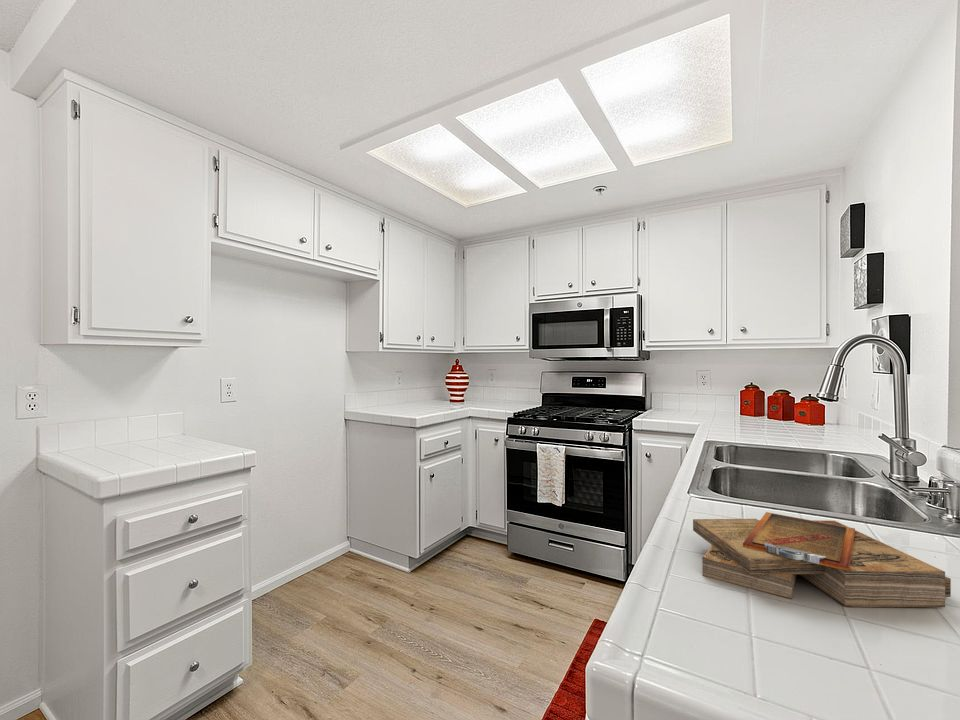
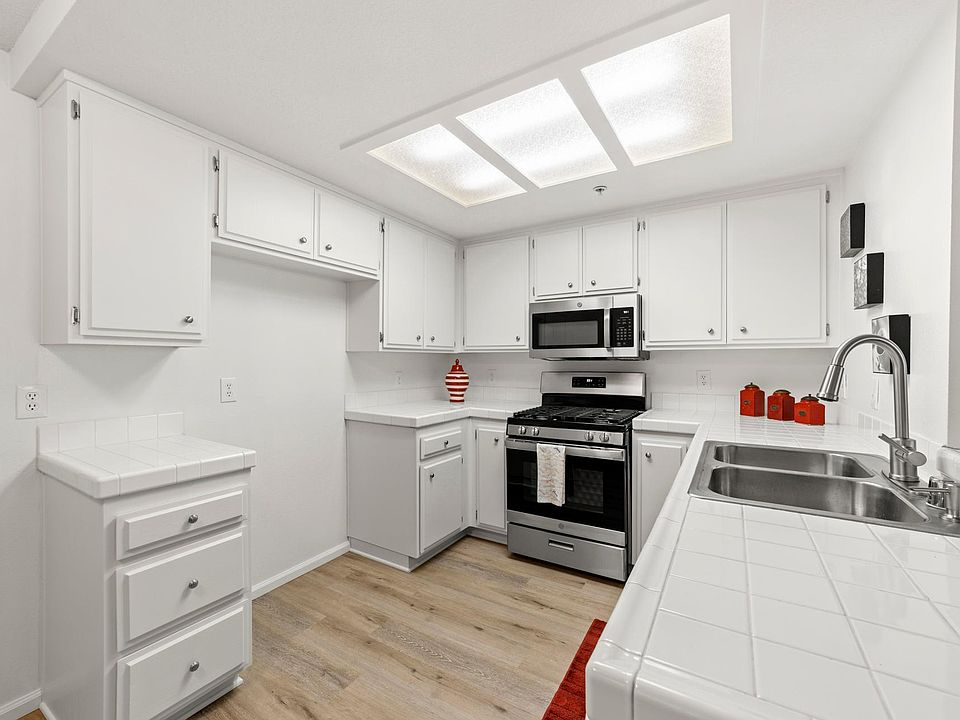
- clipboard (806, 547)
